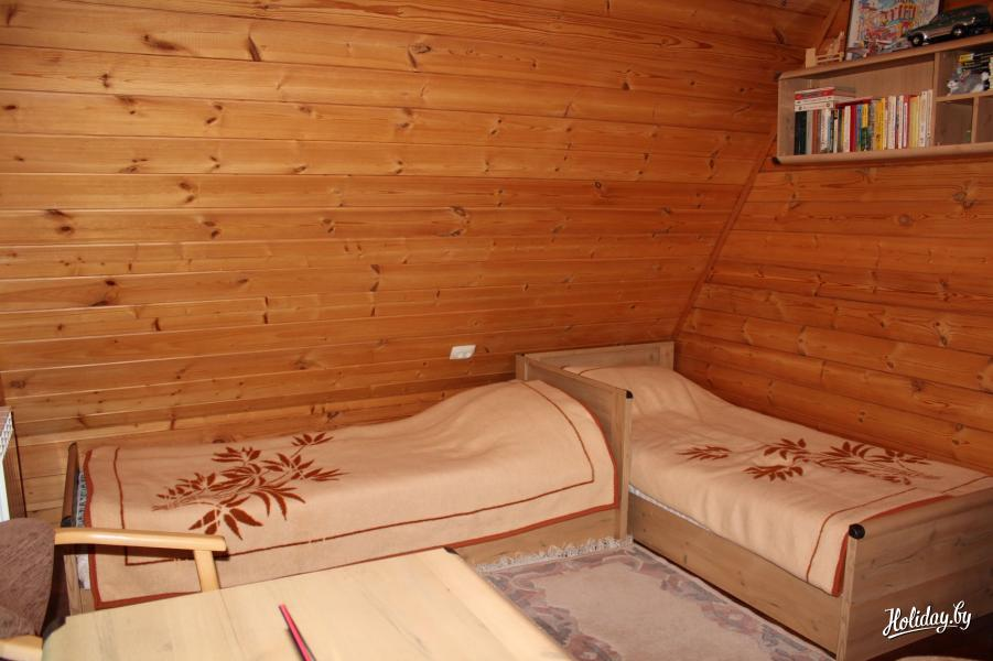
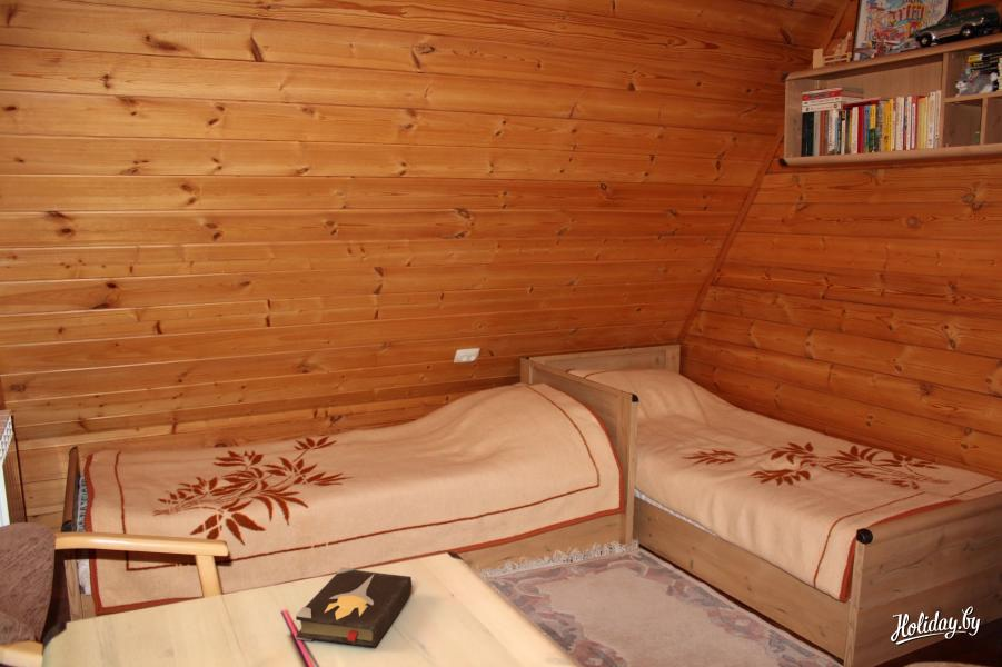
+ hardback book (356, 603)
